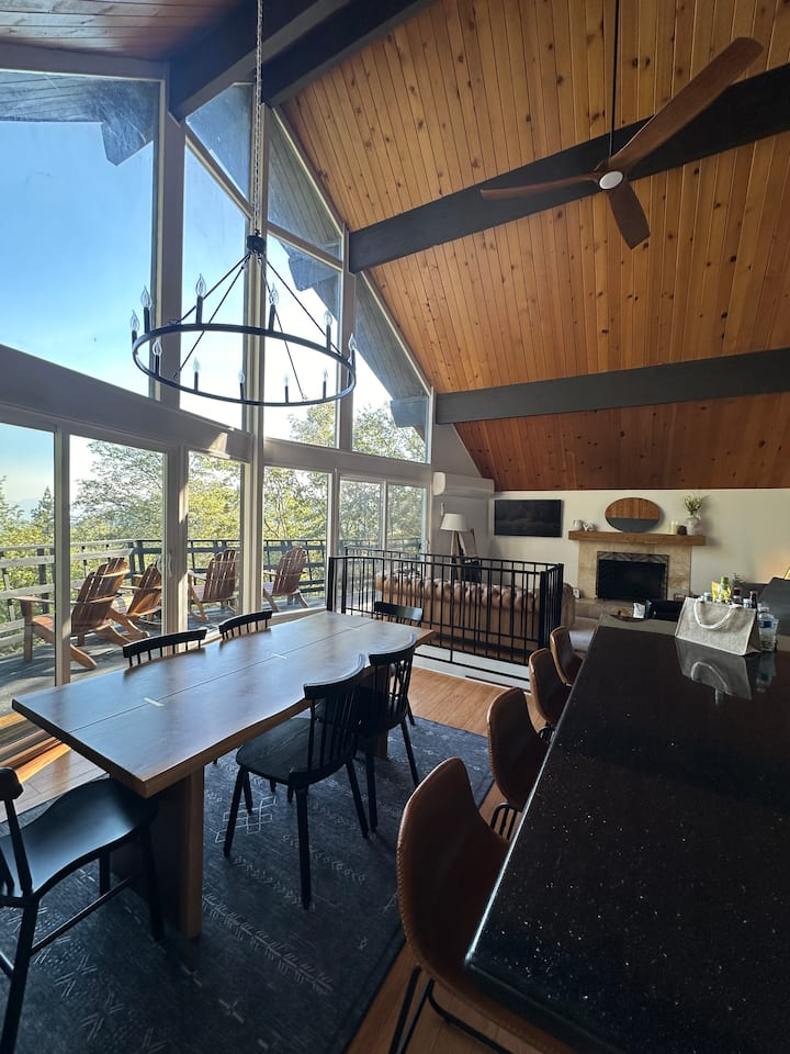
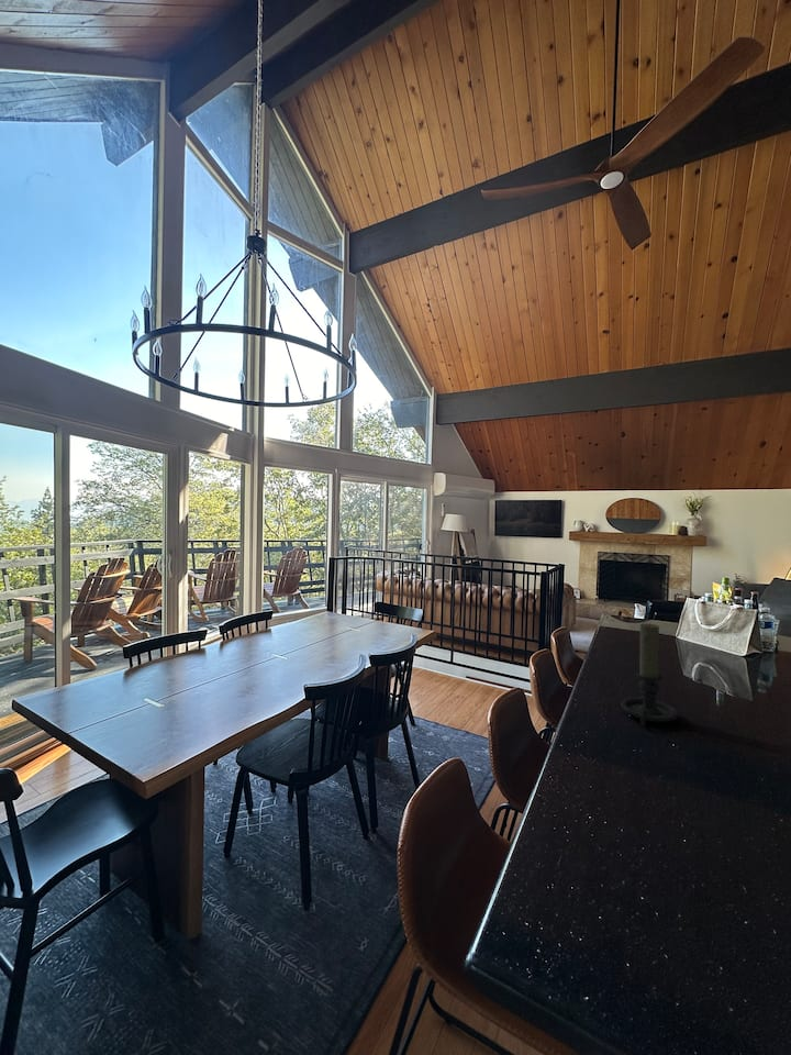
+ candle holder (647, 670)
